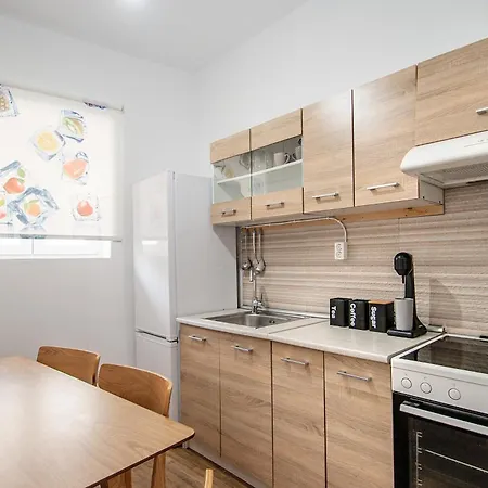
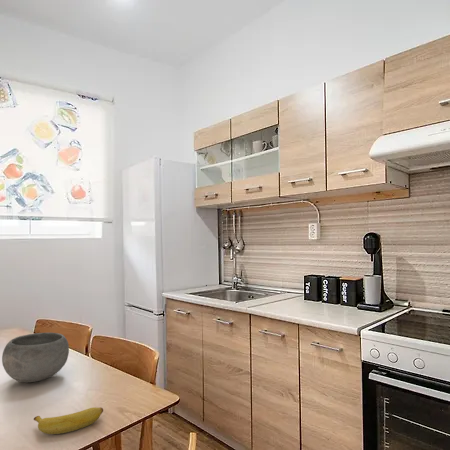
+ banana (70, 417)
+ bowl (36, 358)
